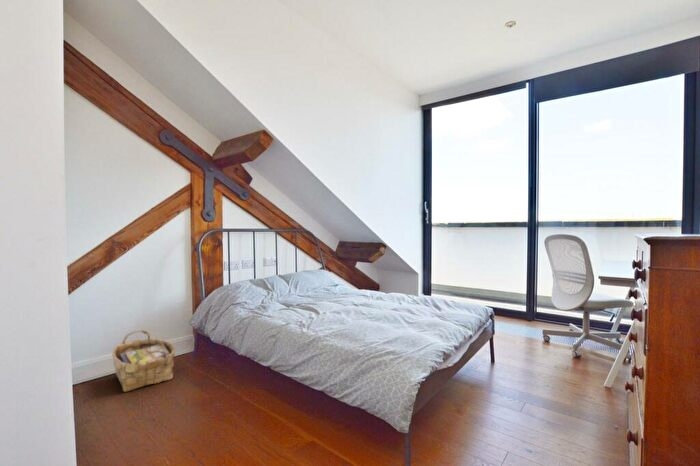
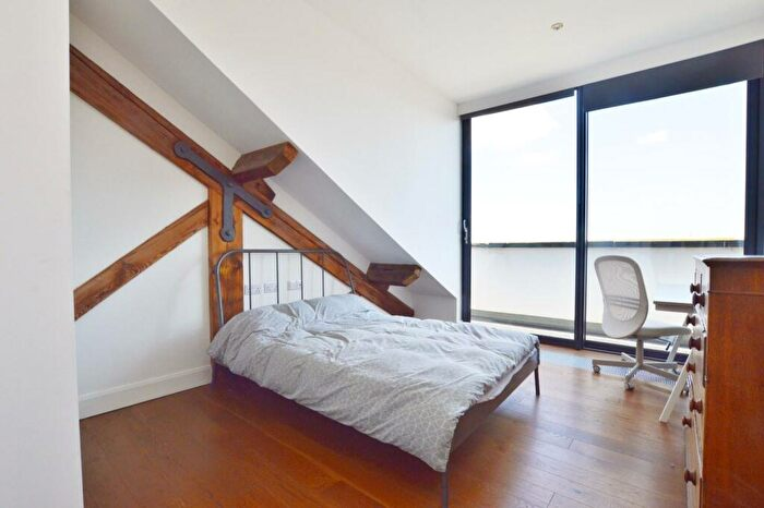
- woven basket (144, 357)
